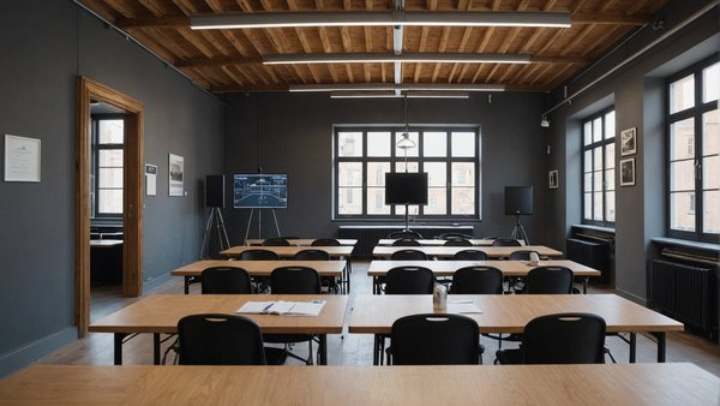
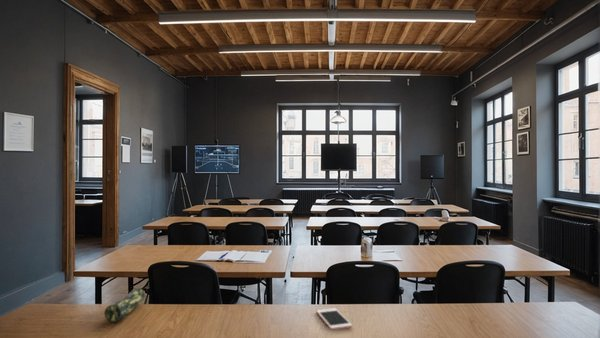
+ pencil case (126, 303)
+ cell phone (333, 318)
